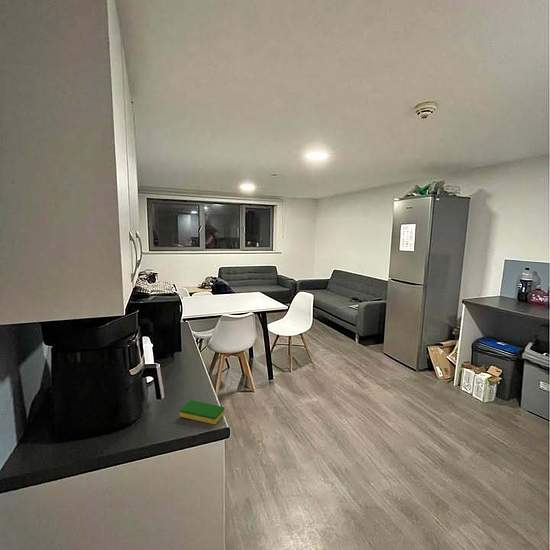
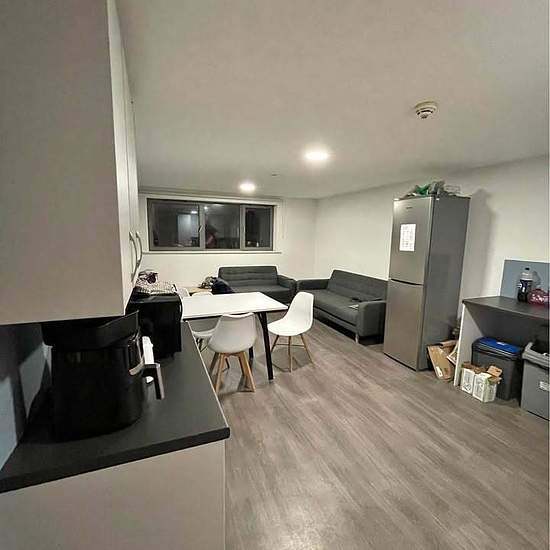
- dish sponge (202, 411)
